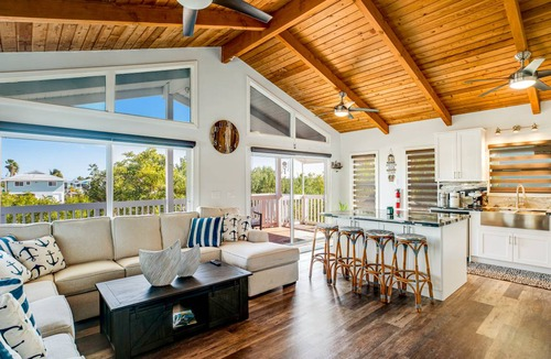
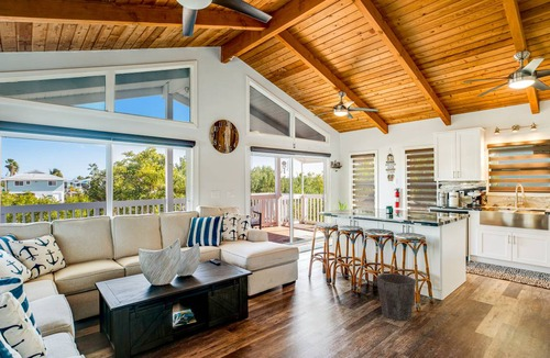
+ waste bin (396, 295)
